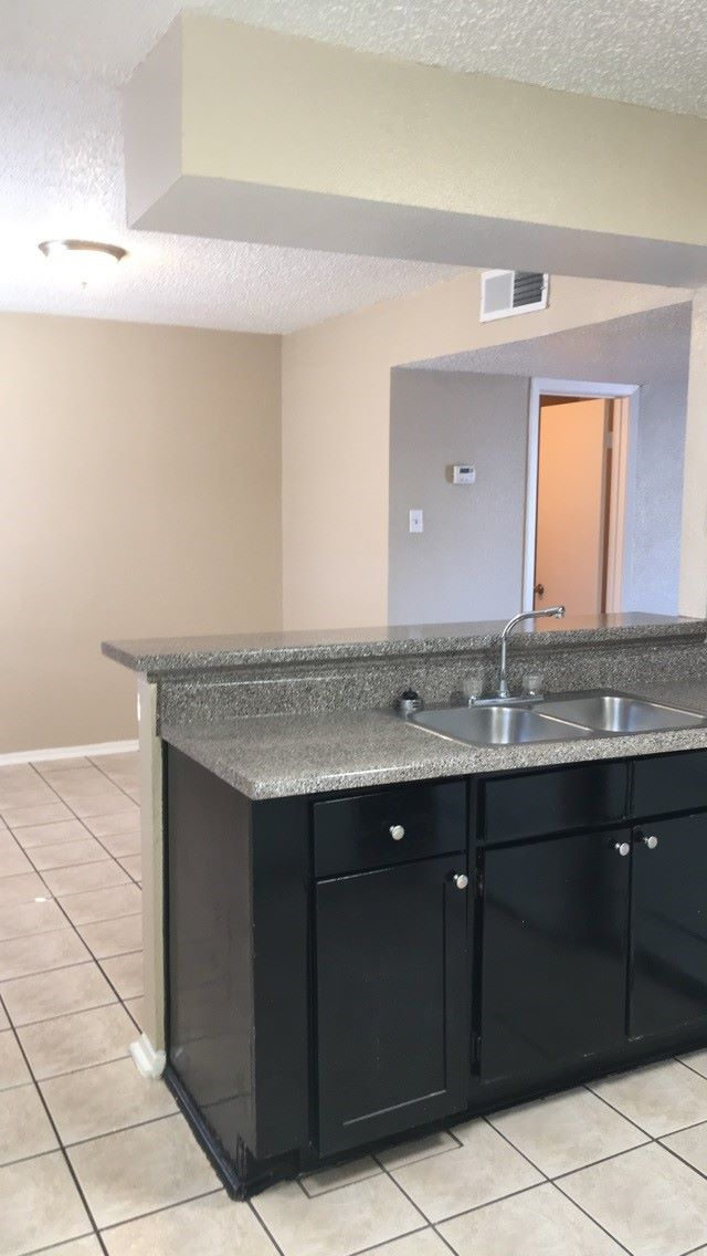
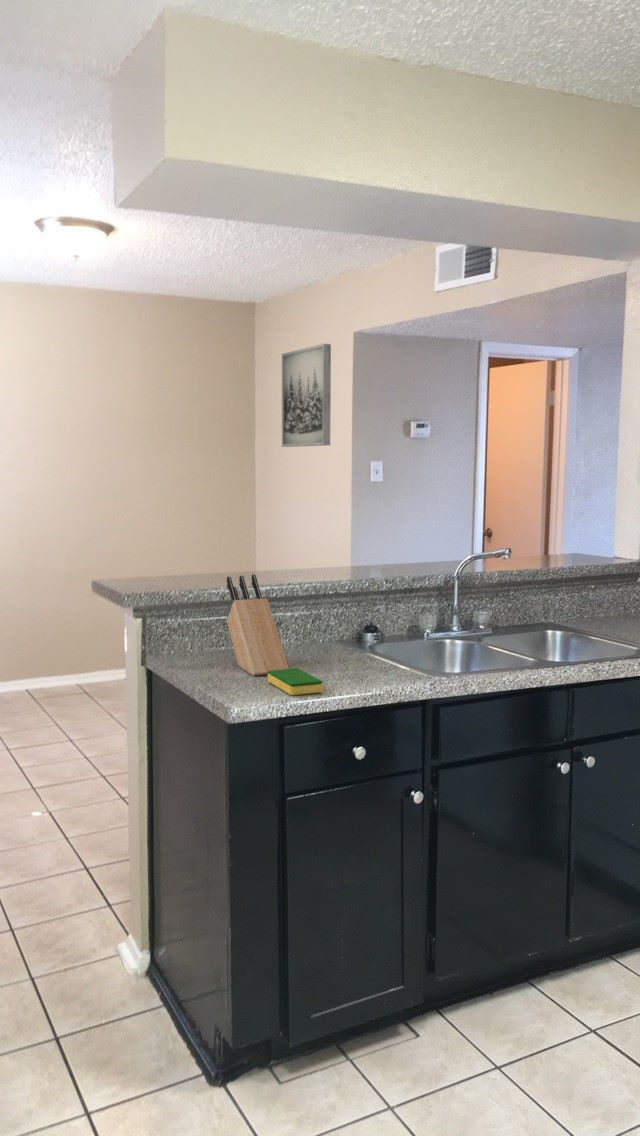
+ knife block (254, 622)
+ wall art (305, 397)
+ dish sponge (294, 681)
